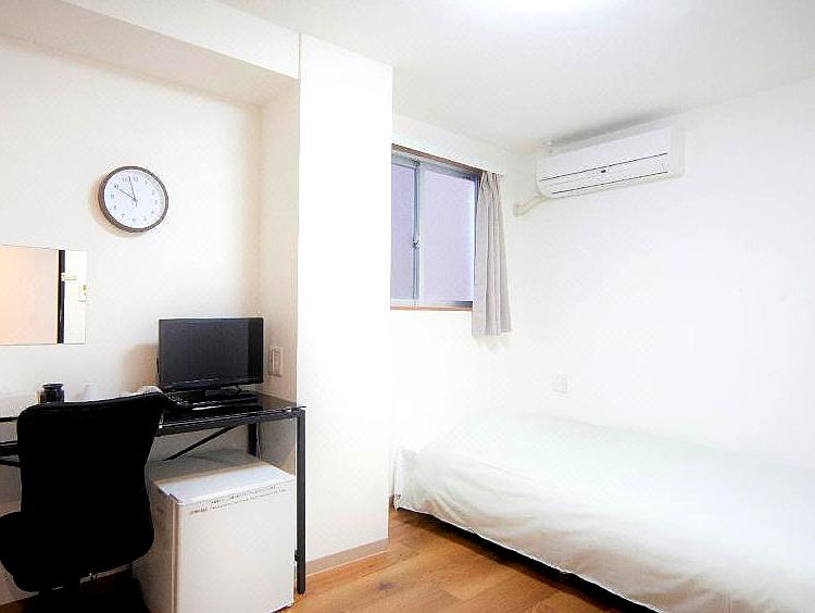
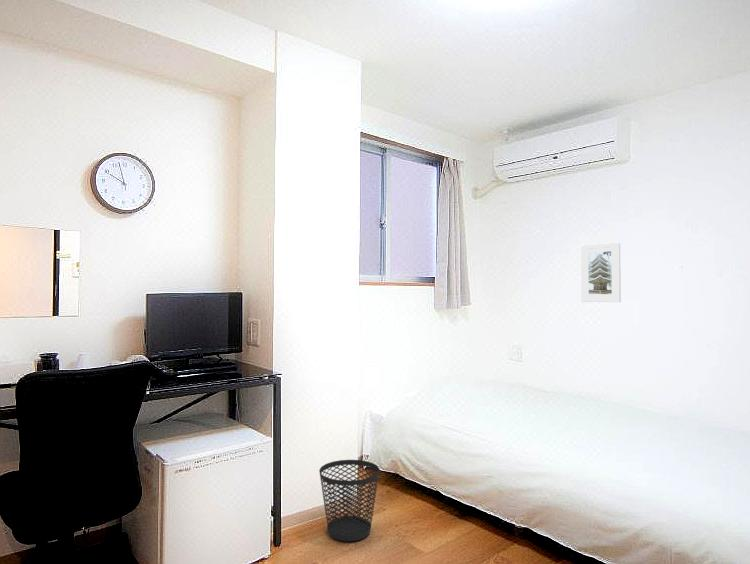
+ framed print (600, 273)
+ wastebasket (349, 501)
